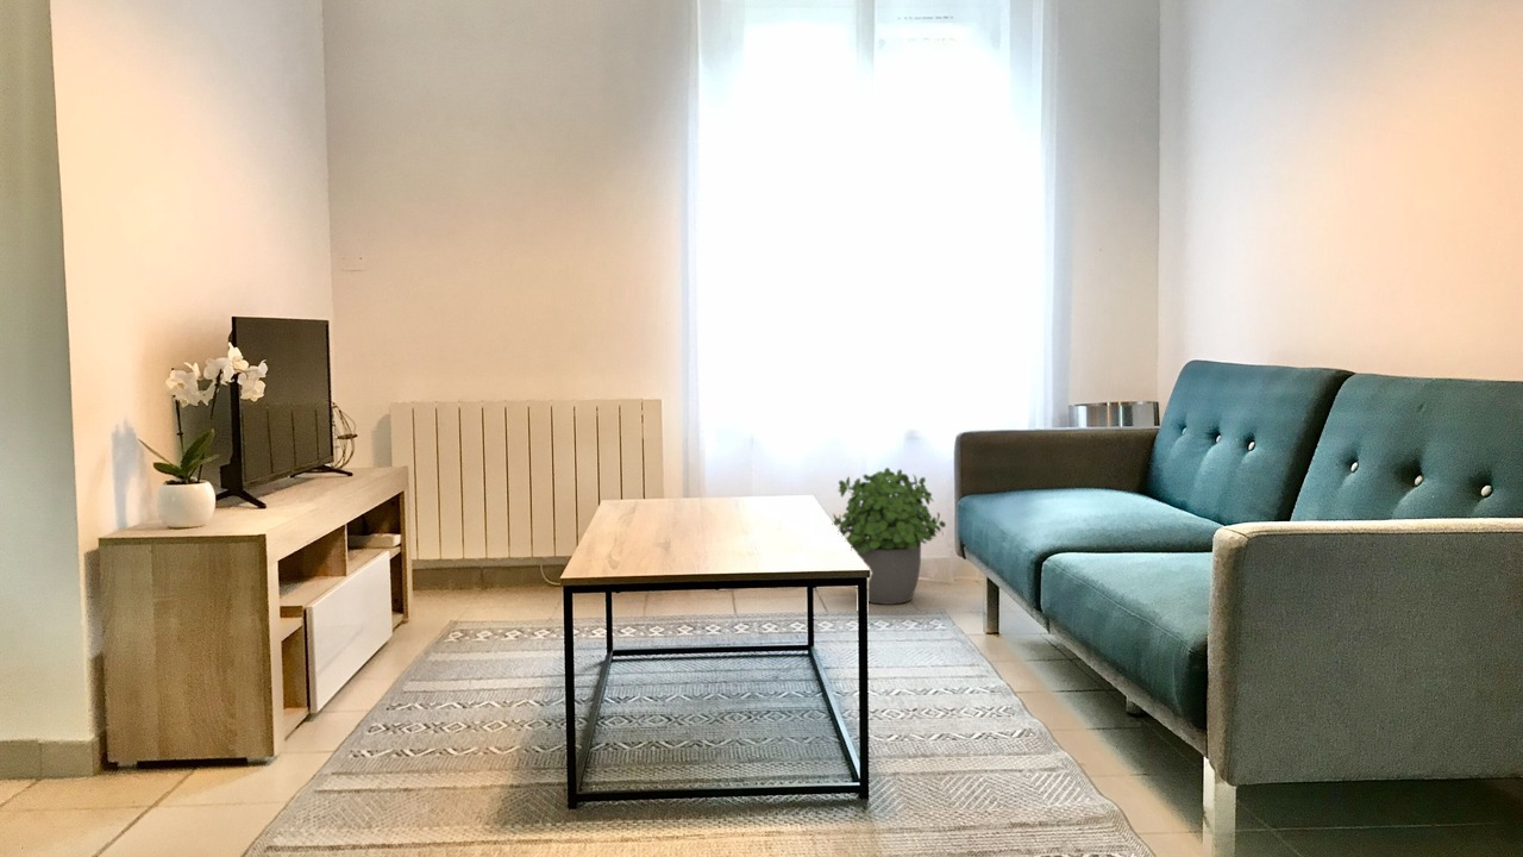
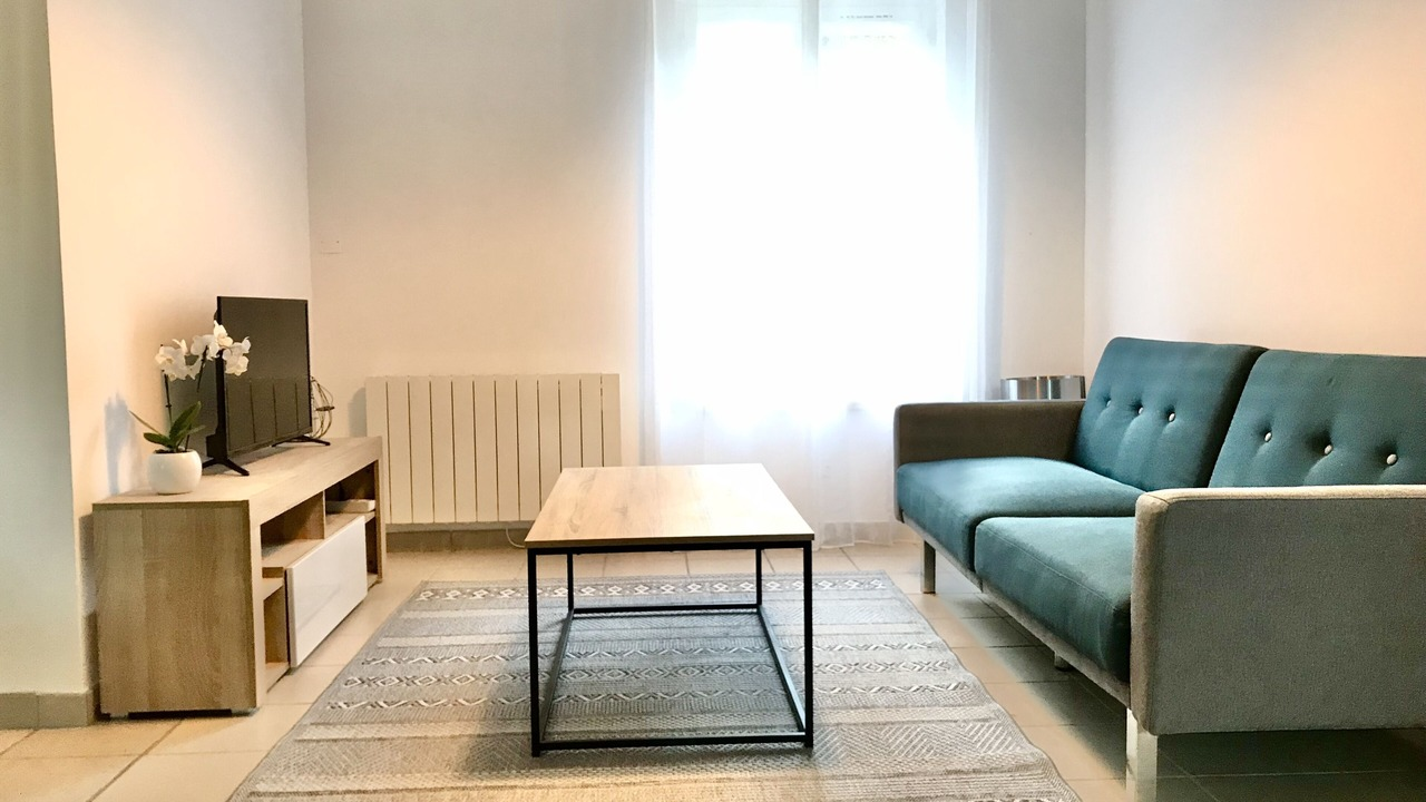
- potted plant (888, 533)
